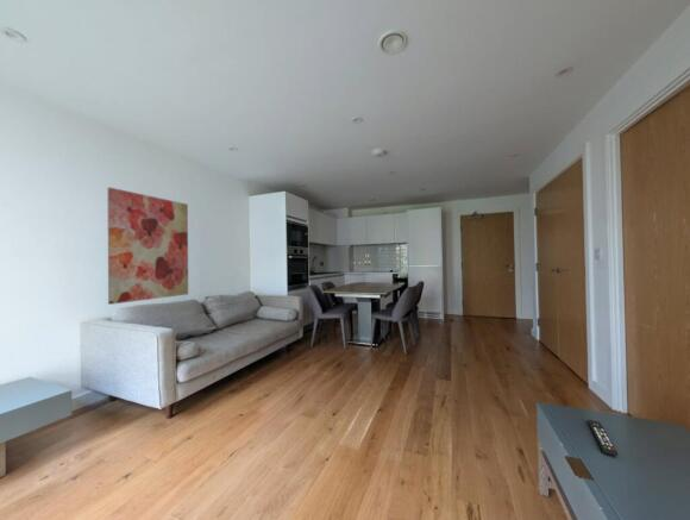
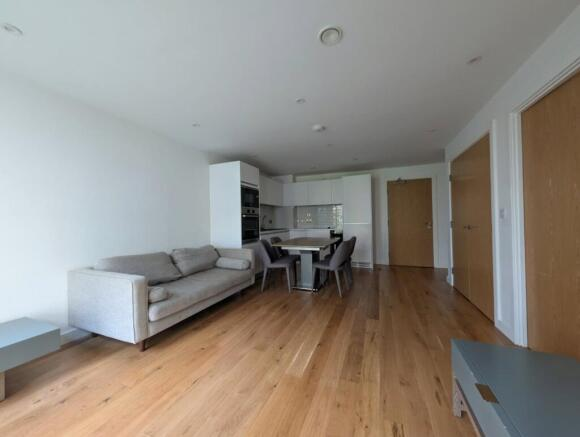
- remote control (601, 436)
- wall art (152, 248)
